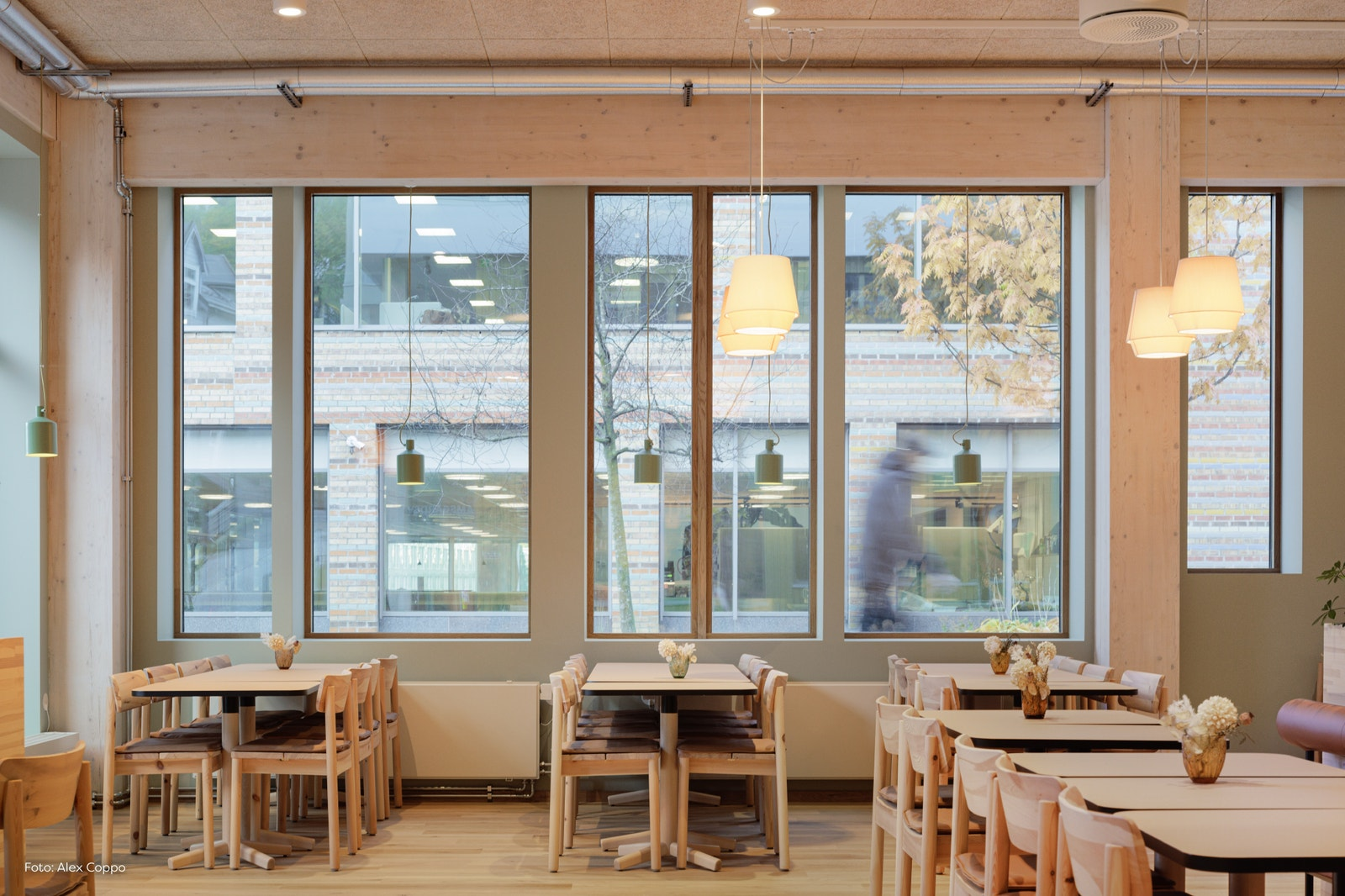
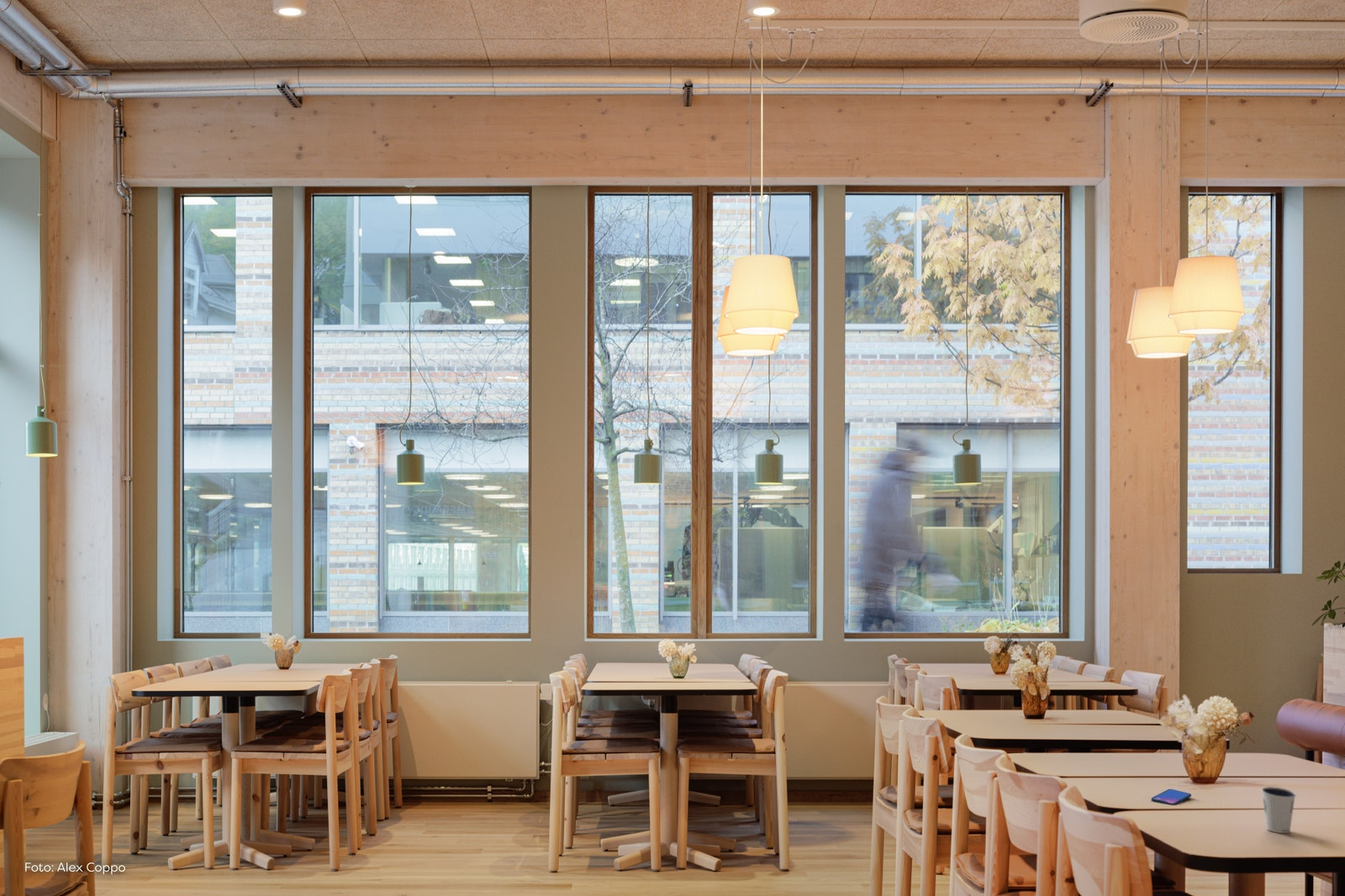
+ dixie cup (1278, 810)
+ smartphone (1171, 797)
